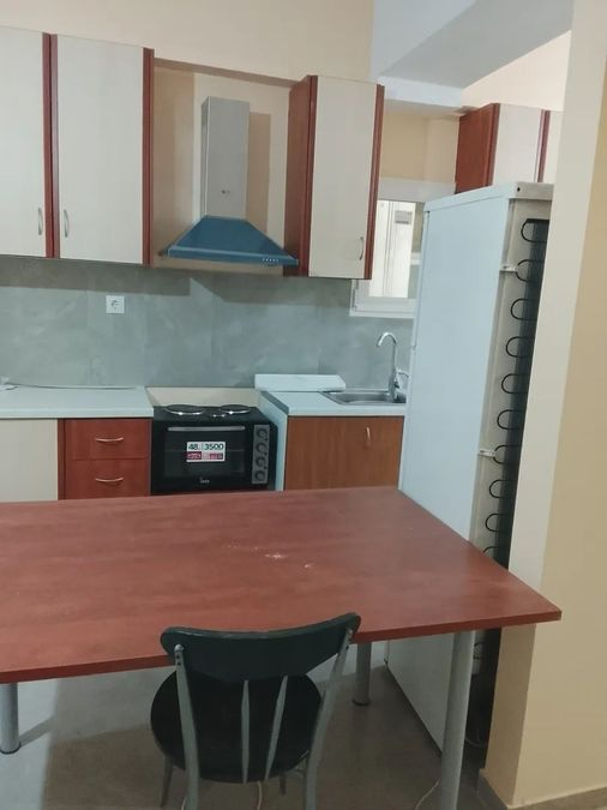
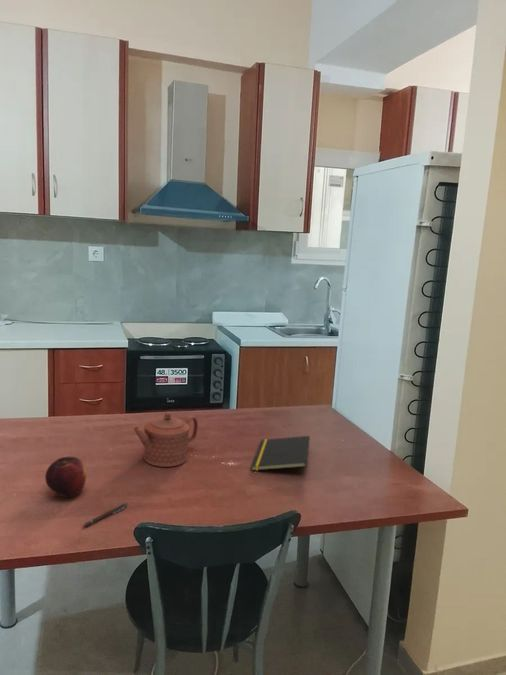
+ notepad (282, 452)
+ fruit (66, 476)
+ teapot (166, 435)
+ pen (105, 514)
